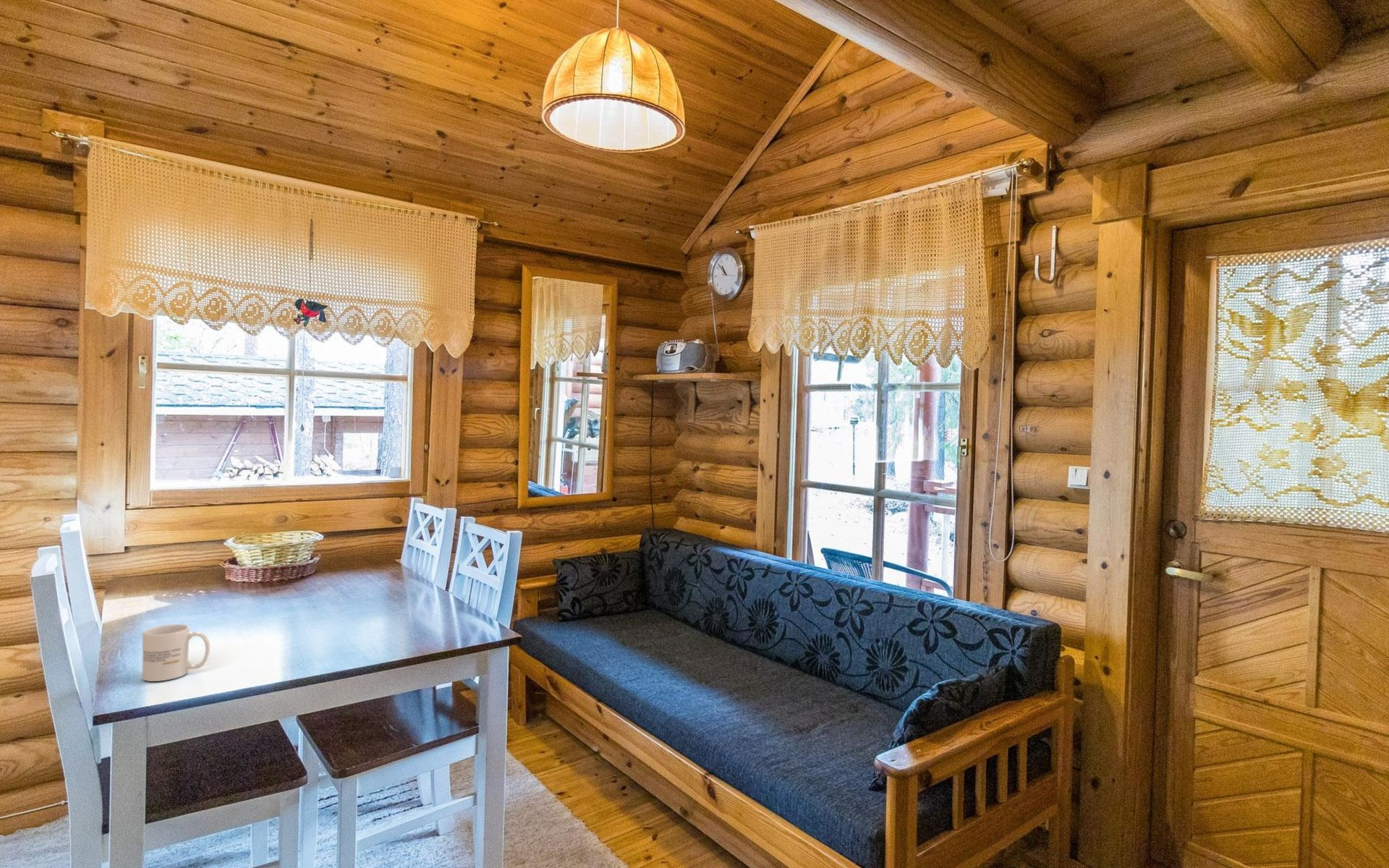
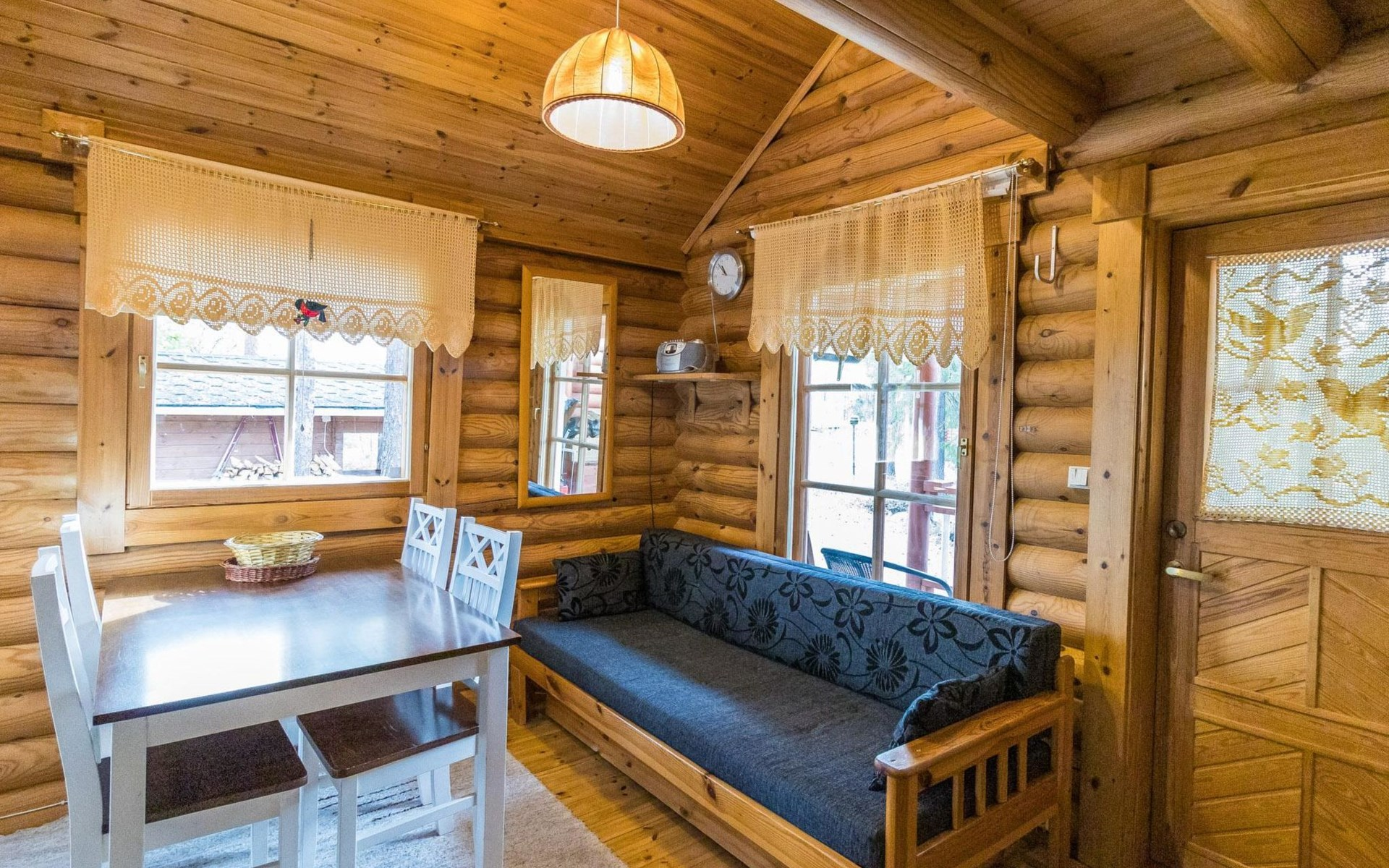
- mug (174, 650)
